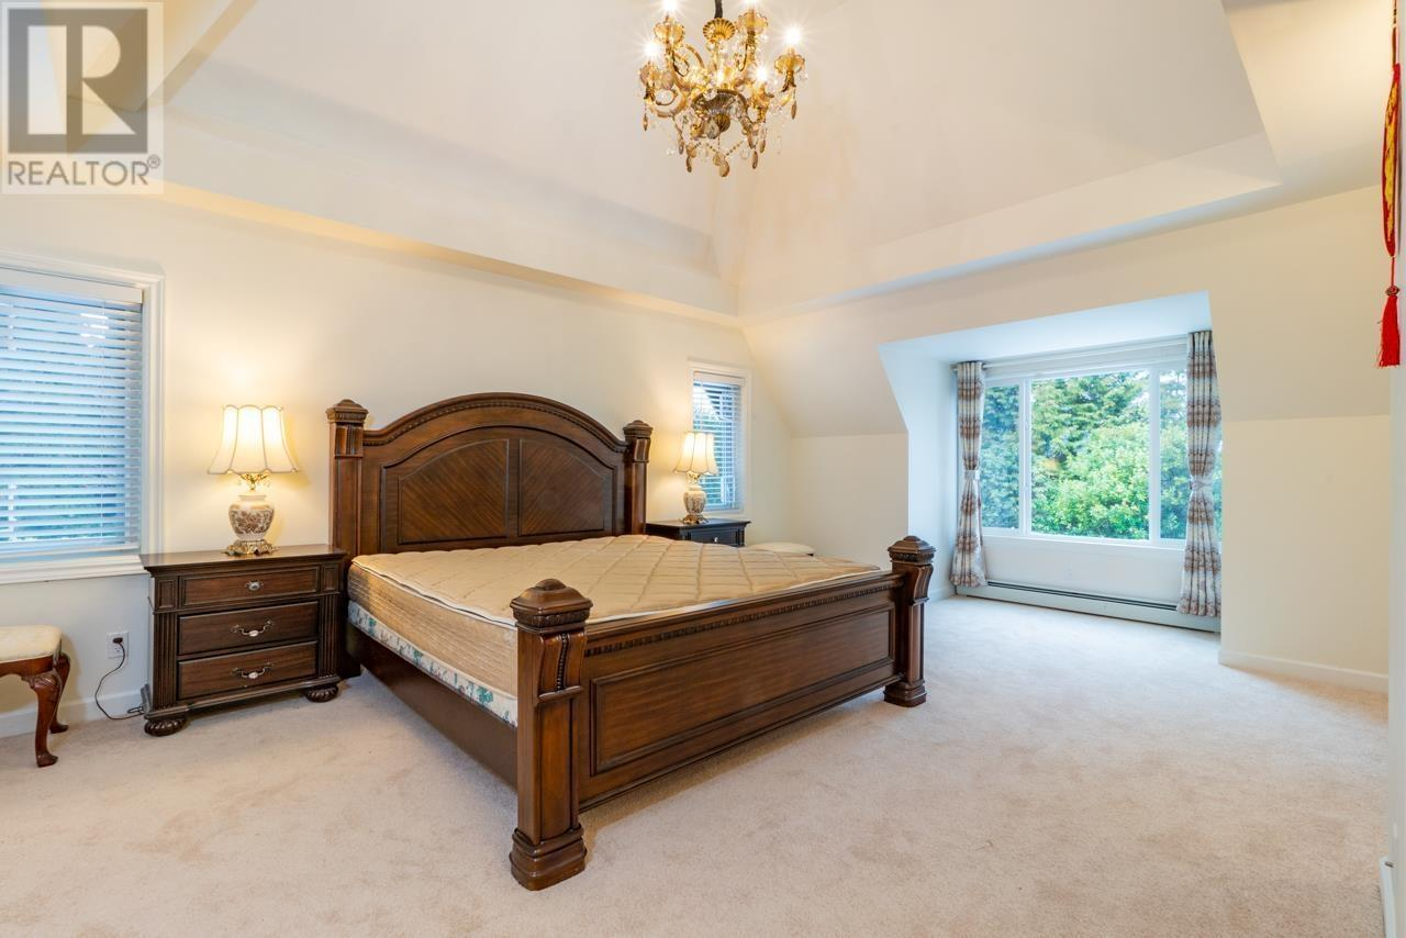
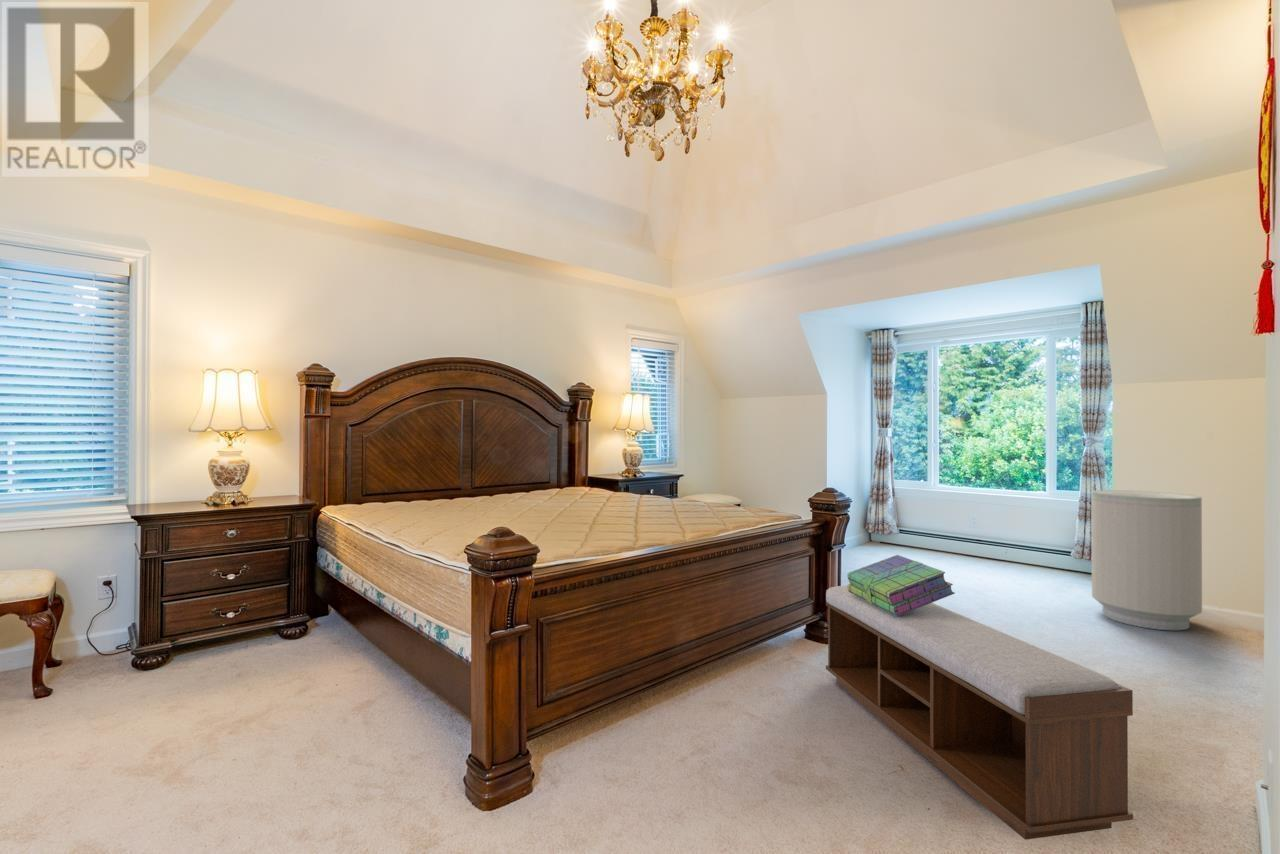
+ stack of books (899, 590)
+ trash can (1144, 556)
+ bench (940, 679)
